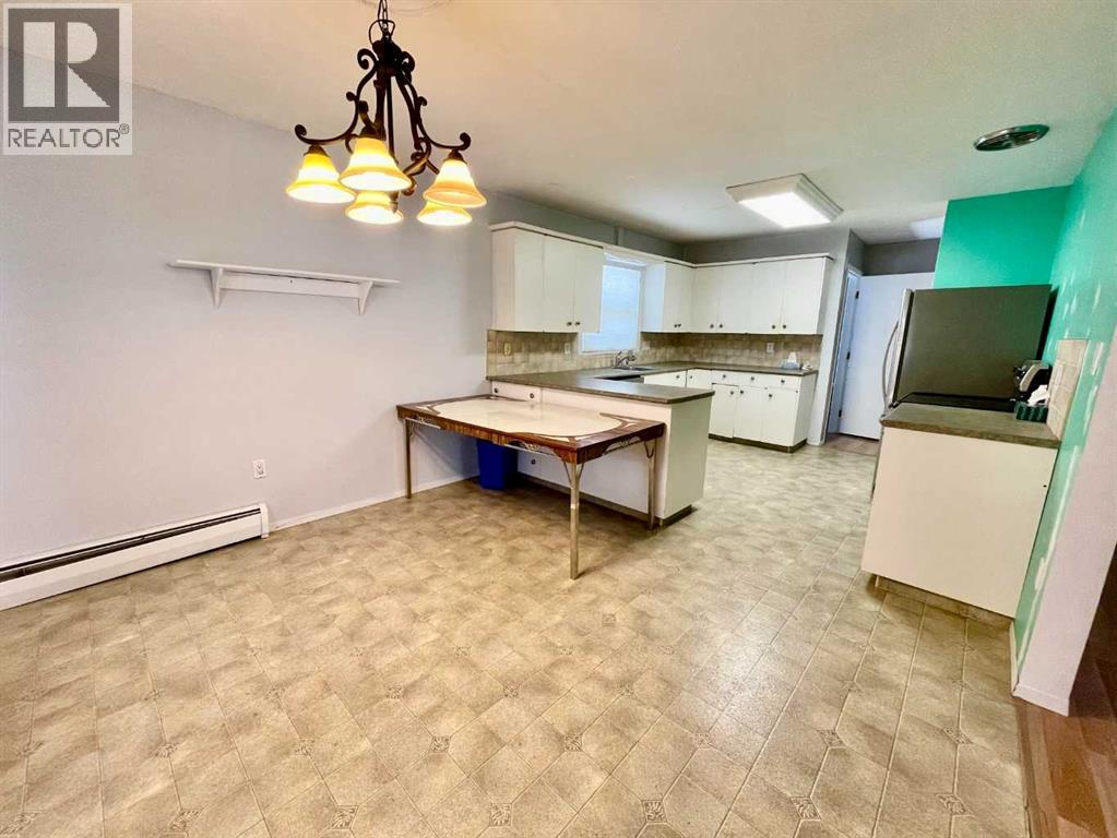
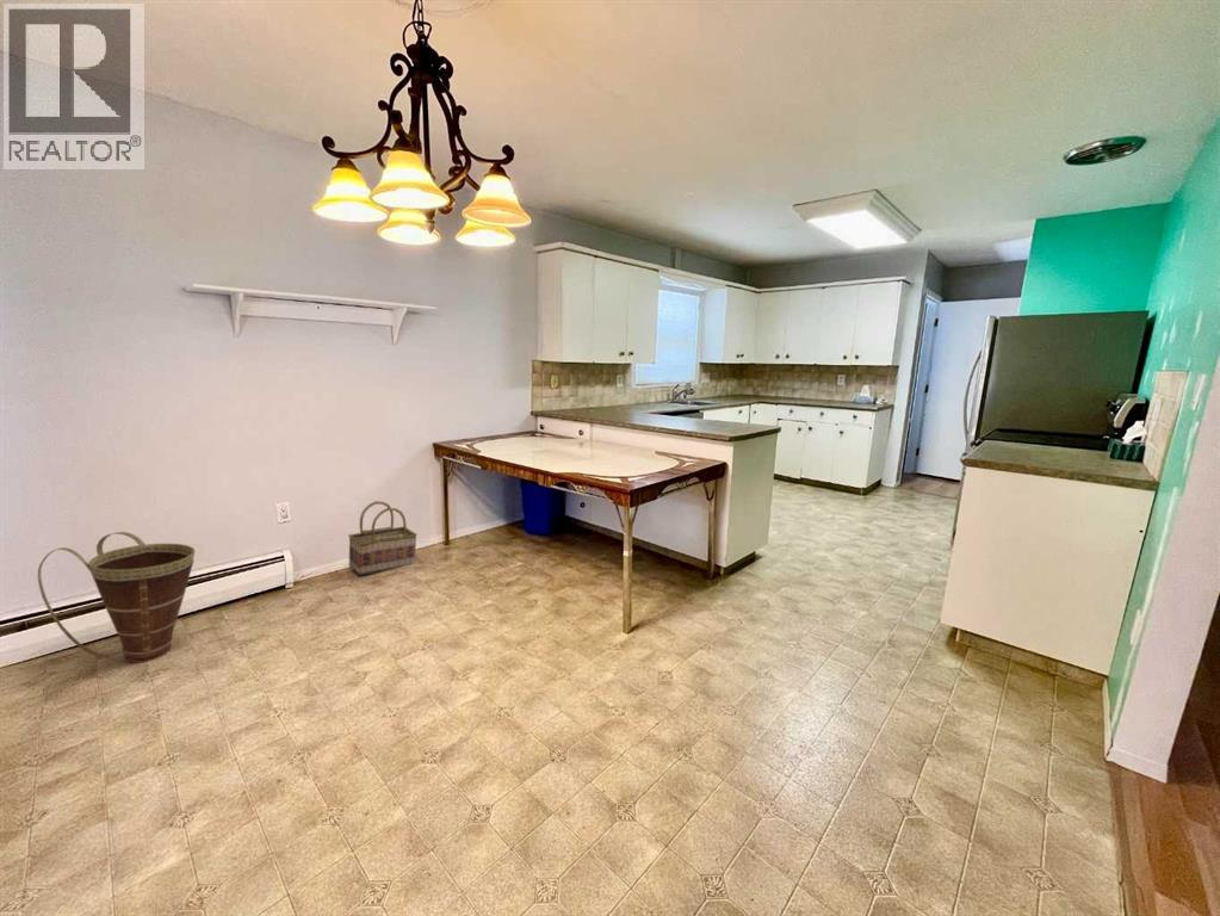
+ basket (383, 534)
+ basket (122, 598)
